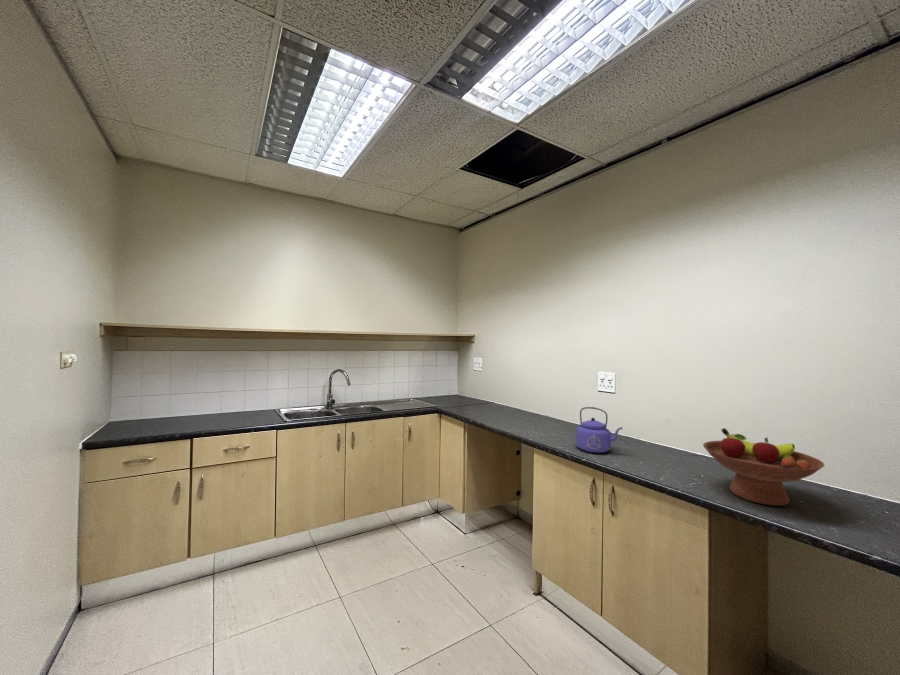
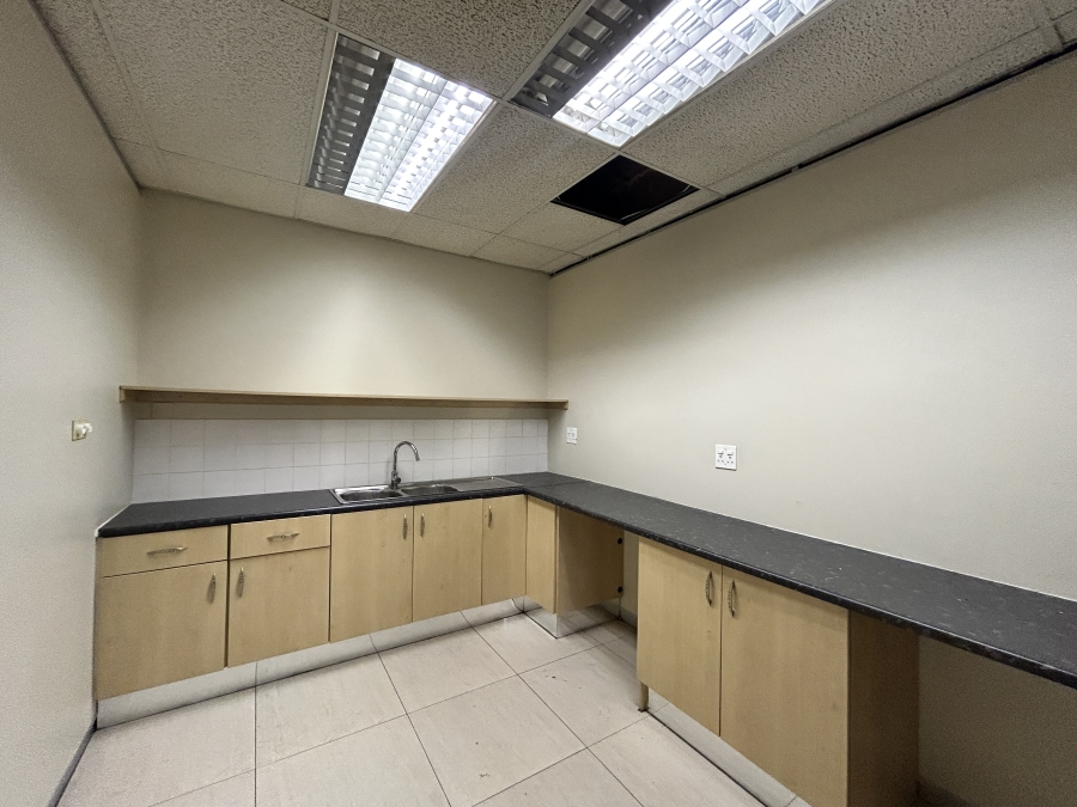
- kettle (598, 429)
- fruit bowl (758, 466)
